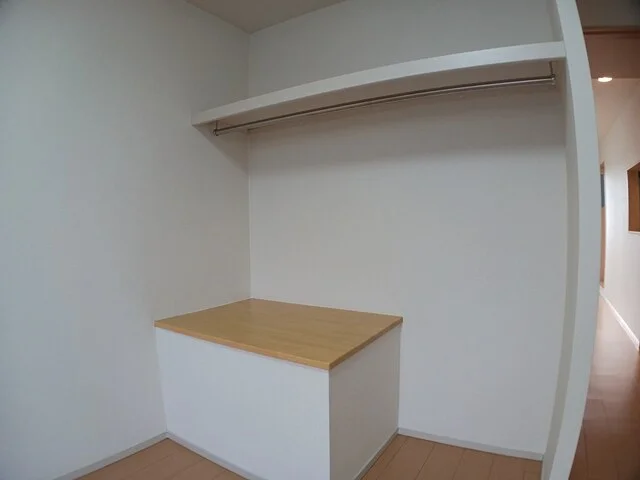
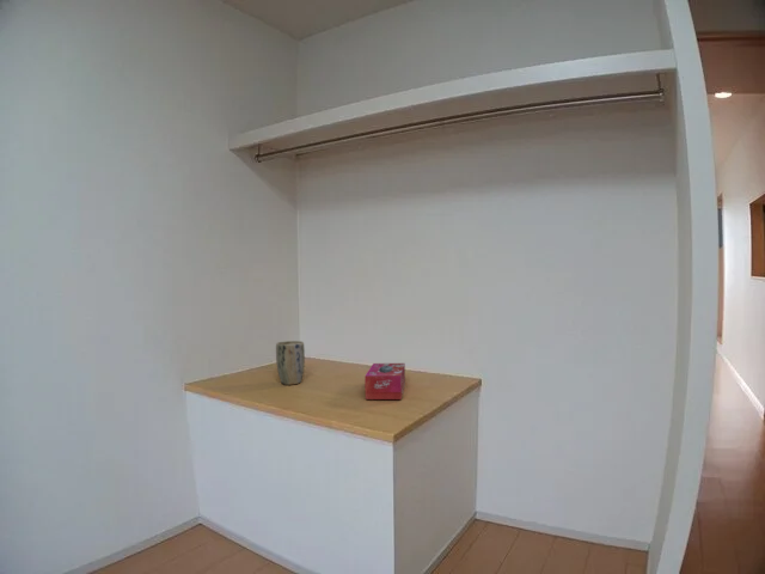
+ plant pot (289, 362)
+ tissue box (386, 379)
